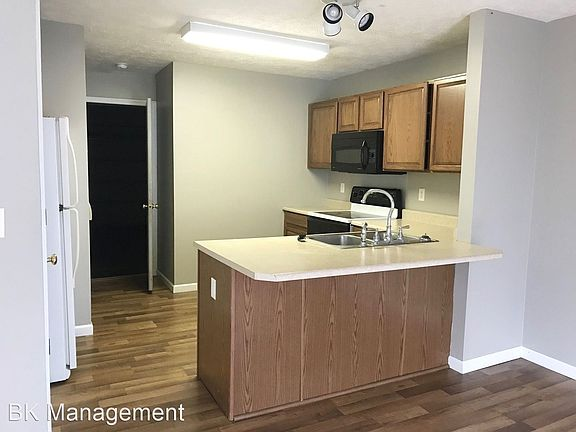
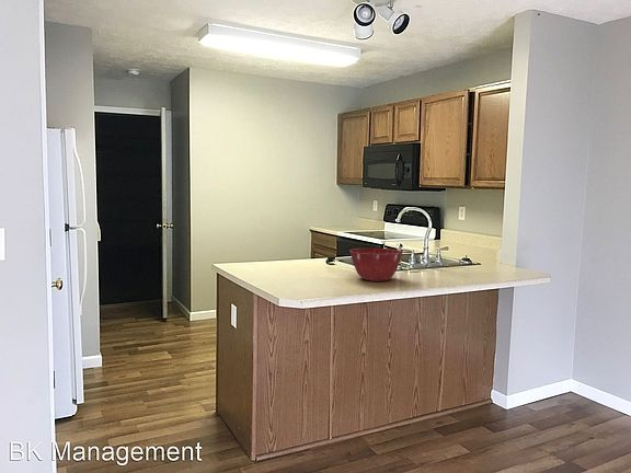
+ mixing bowl (376, 264)
